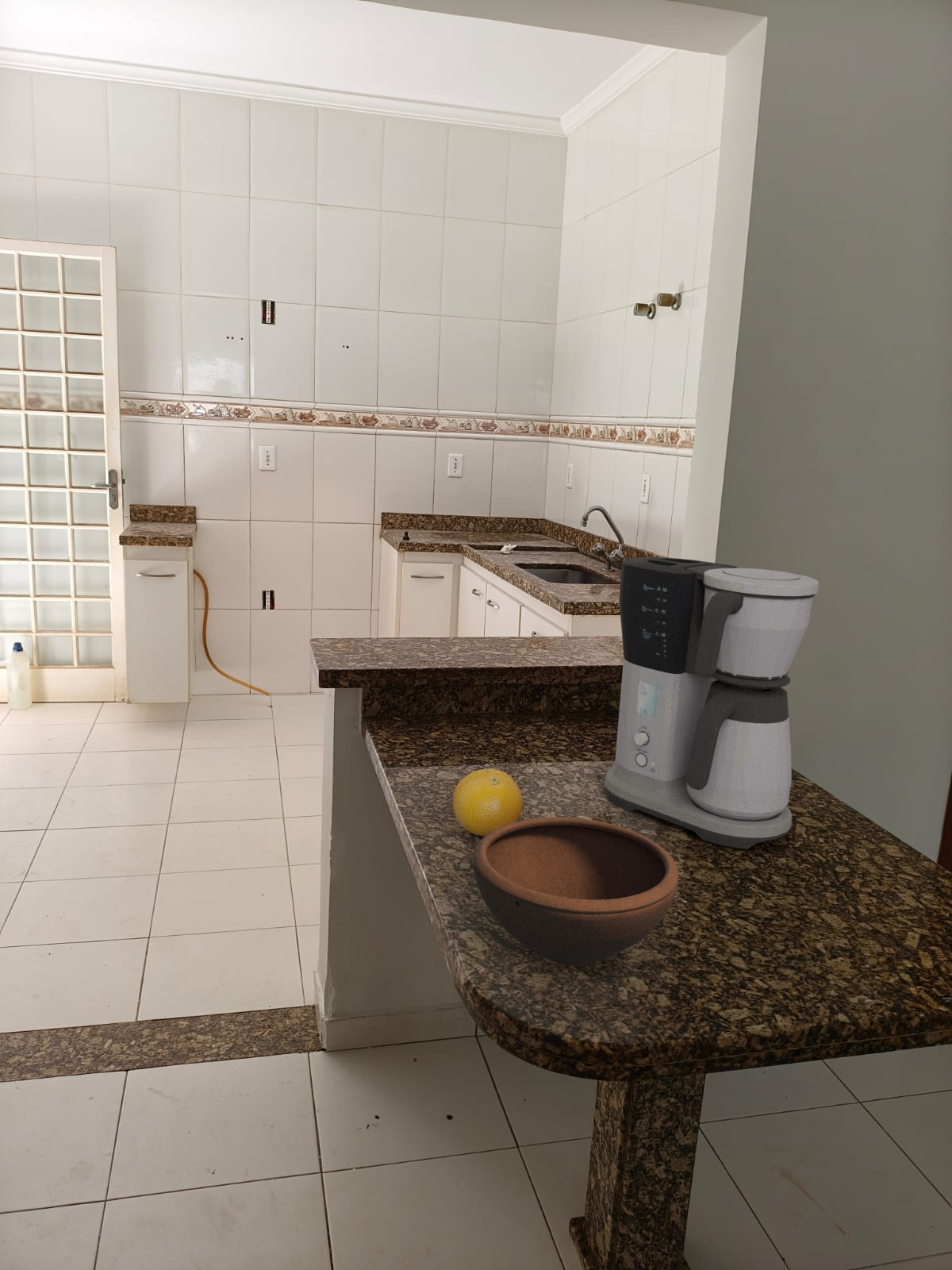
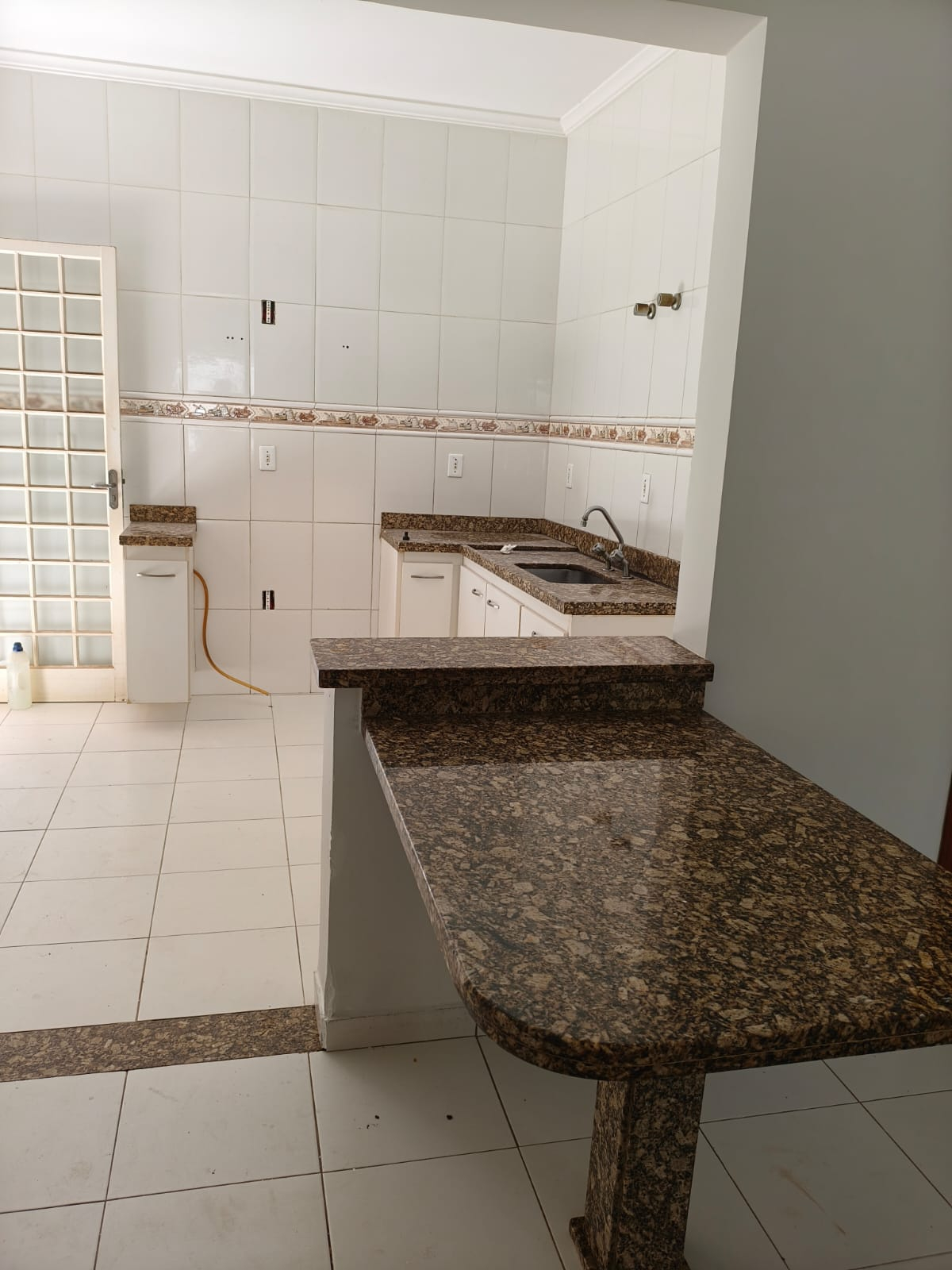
- fruit (487, 802)
- bowl (572, 902)
- coffee maker (697, 695)
